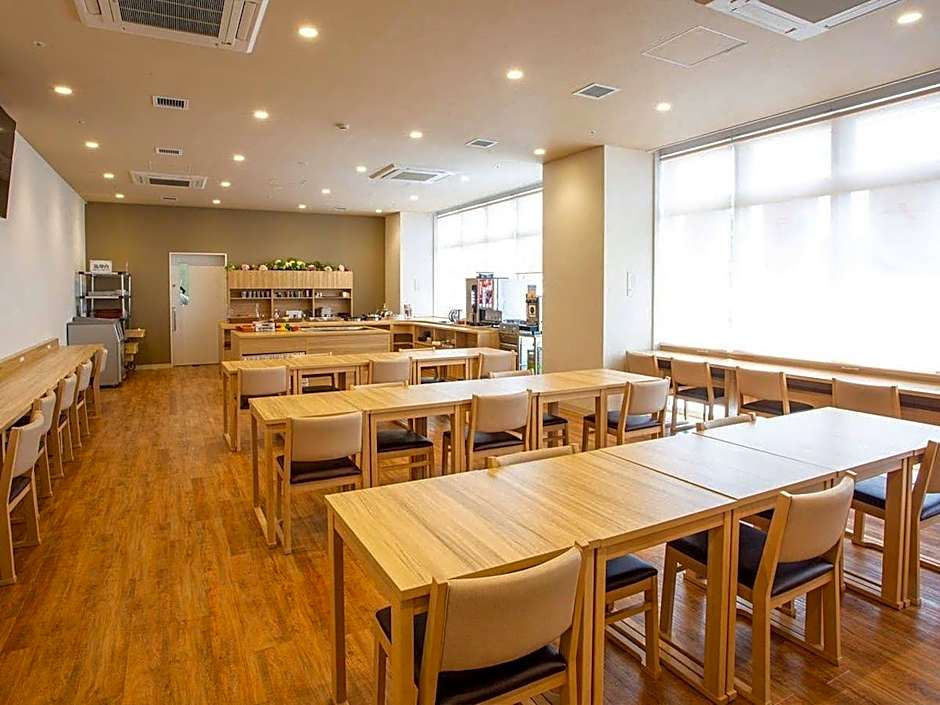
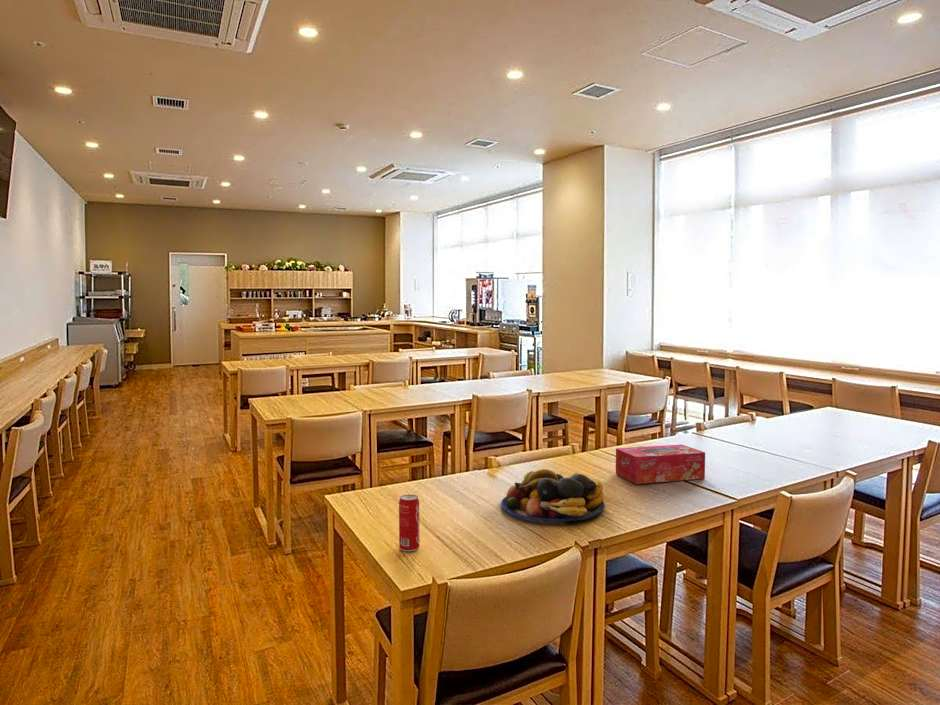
+ beverage can (409, 522)
+ fruit bowl (551, 487)
+ tissue box (659, 463)
